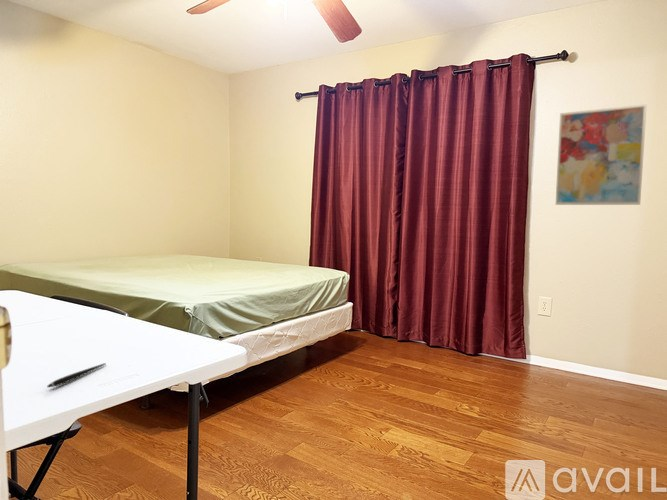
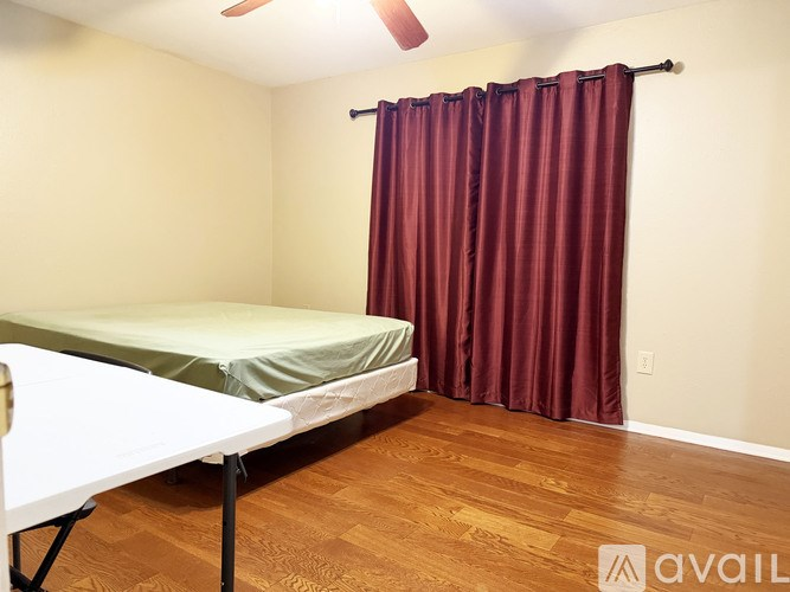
- pen (79, 373)
- wall art (598, 157)
